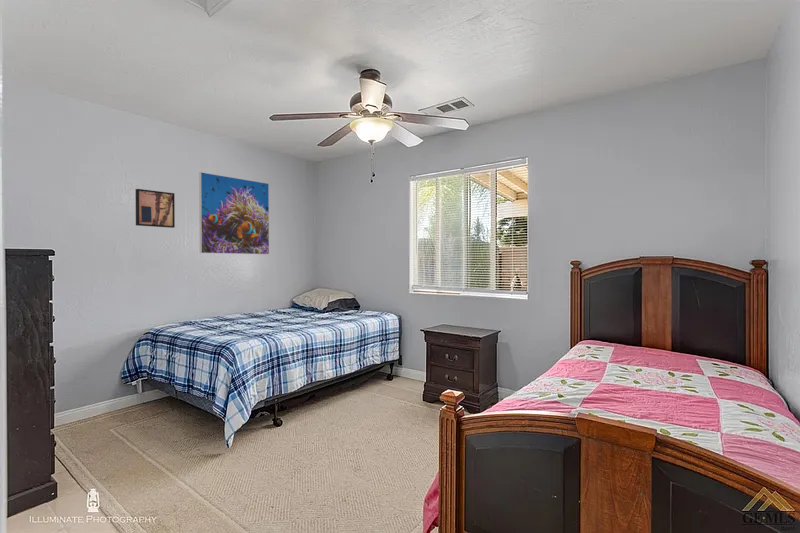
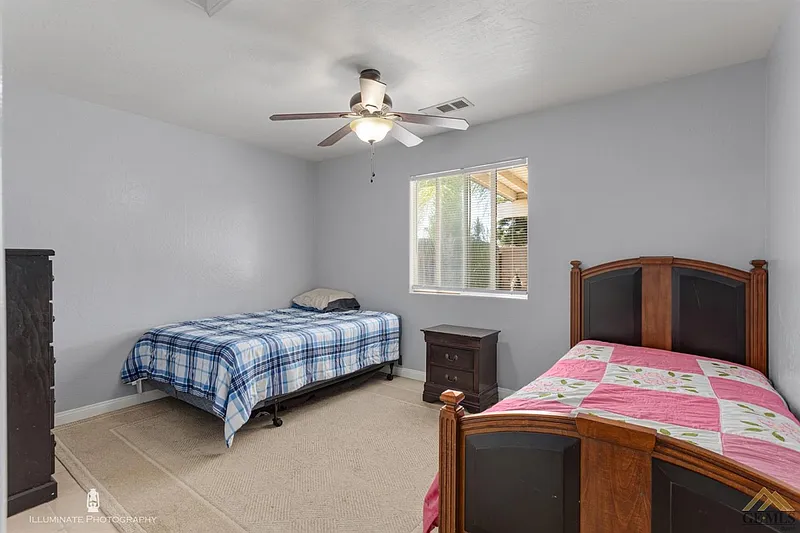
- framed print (236, 216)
- wall art (155, 208)
